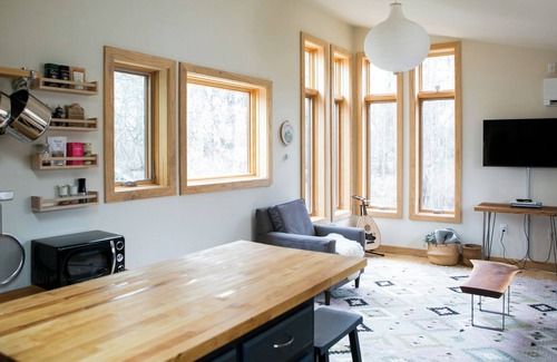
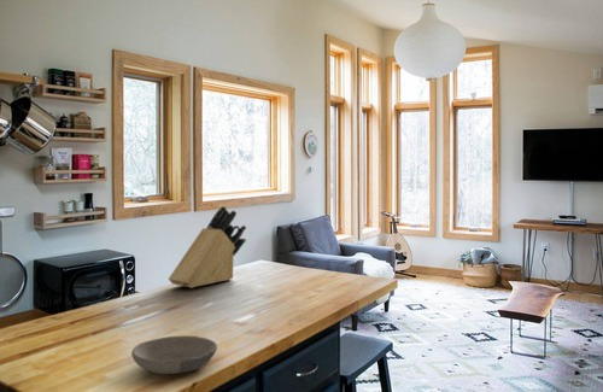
+ bowl (175, 356)
+ knife block (210, 244)
